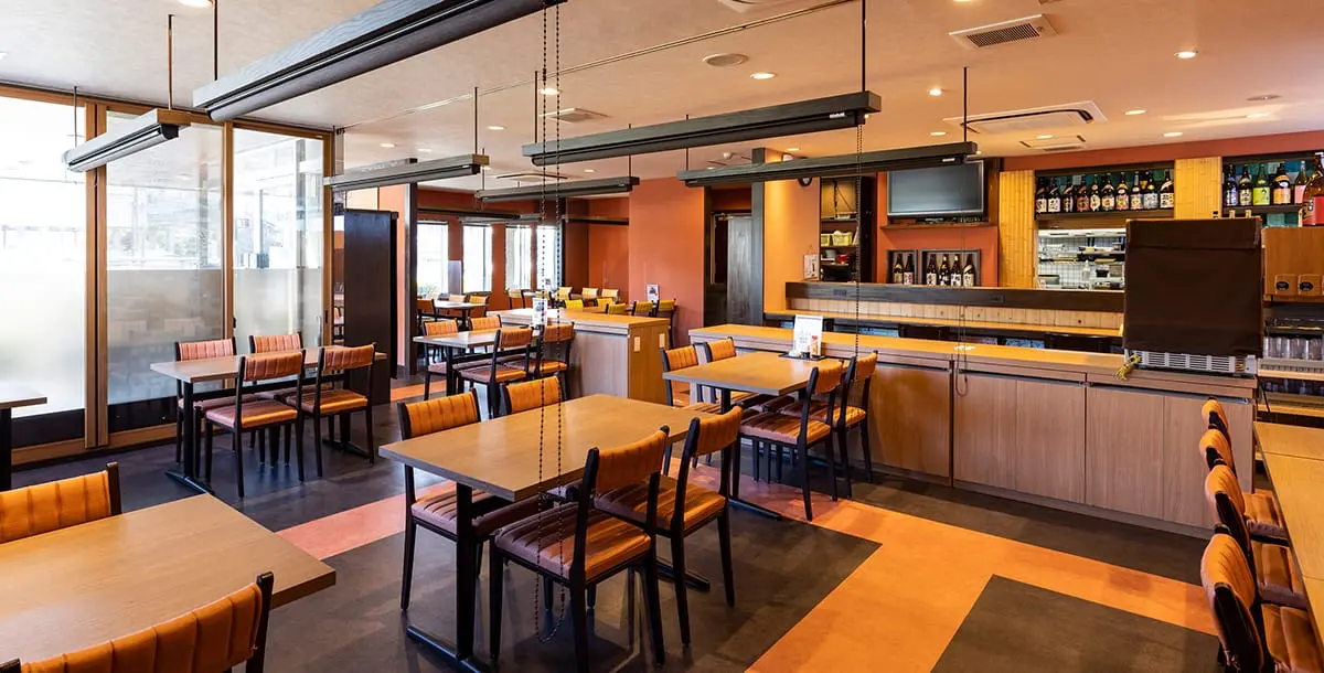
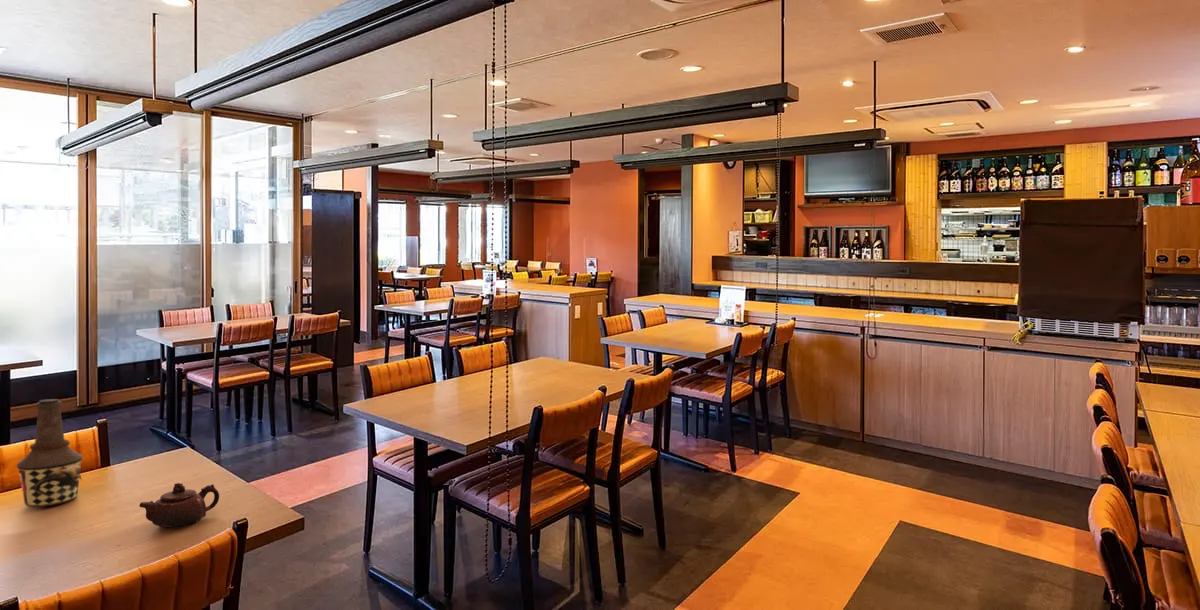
+ teapot (181, 502)
+ bottle (52, 449)
